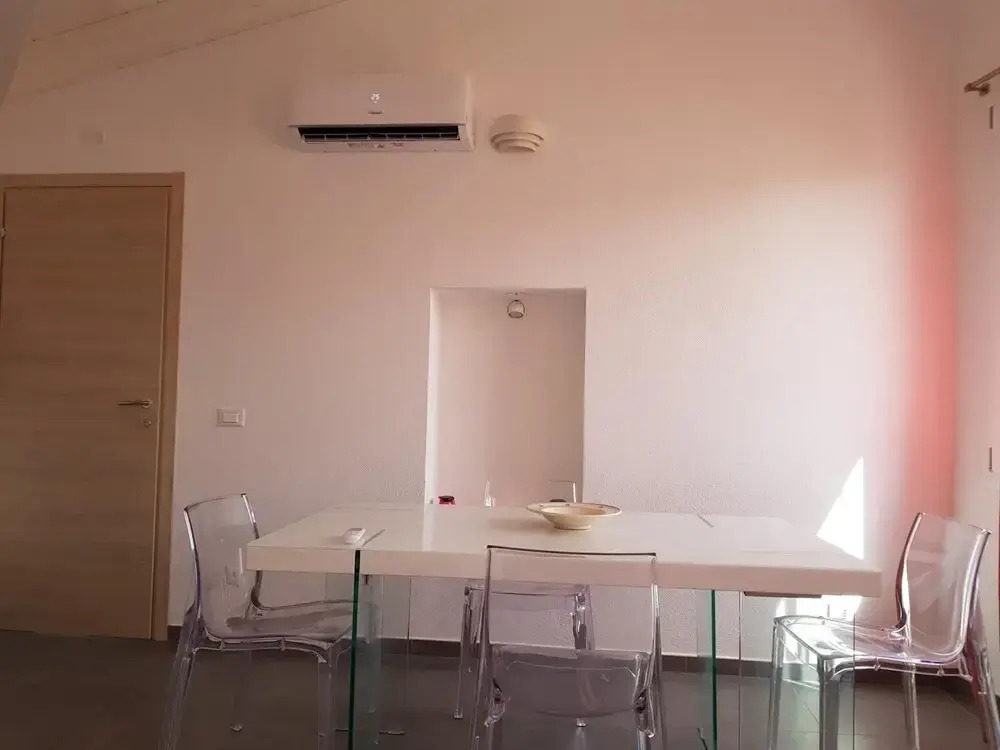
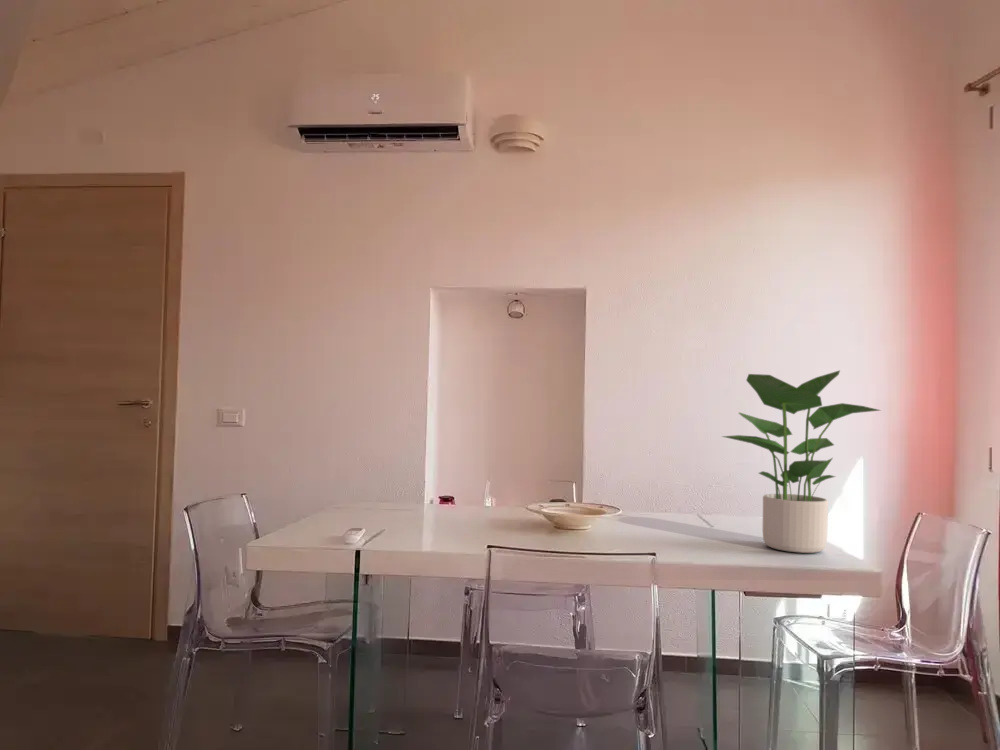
+ potted plant (784, 457)
